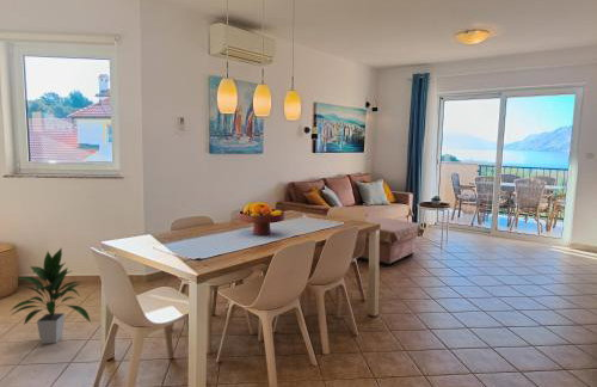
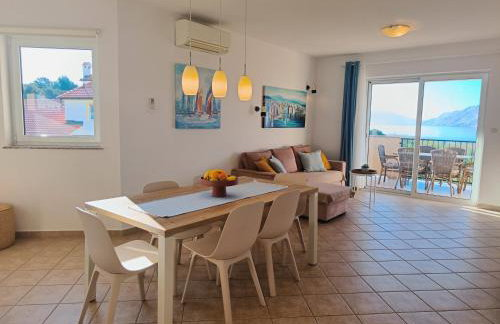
- indoor plant (53, 296)
